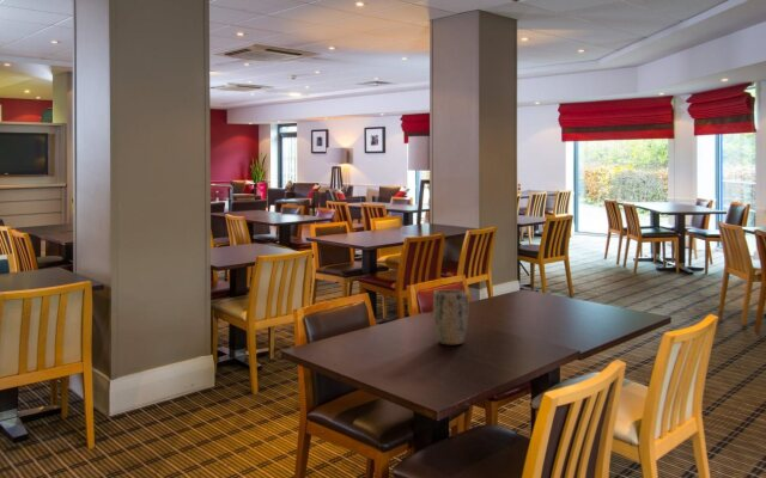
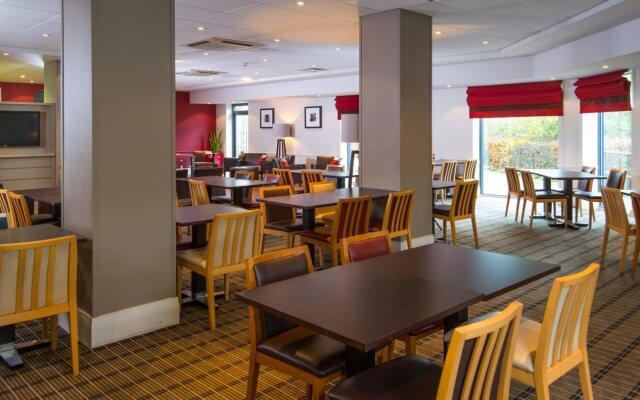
- plant pot (450, 317)
